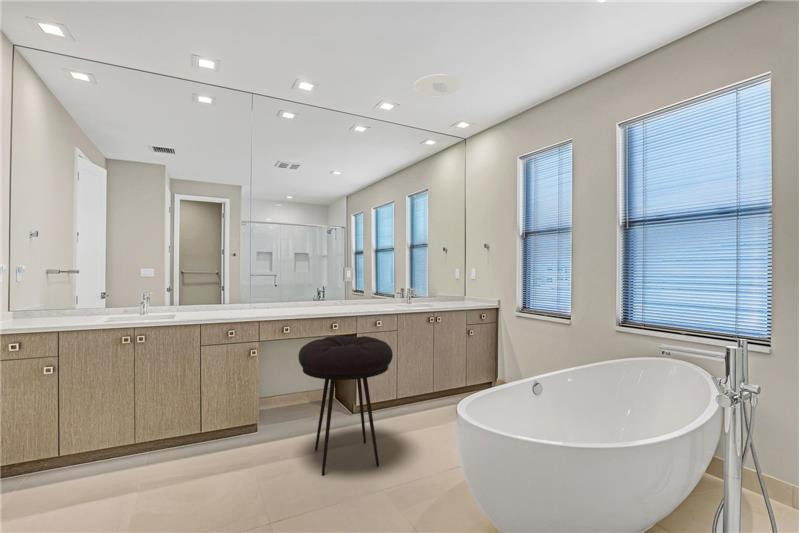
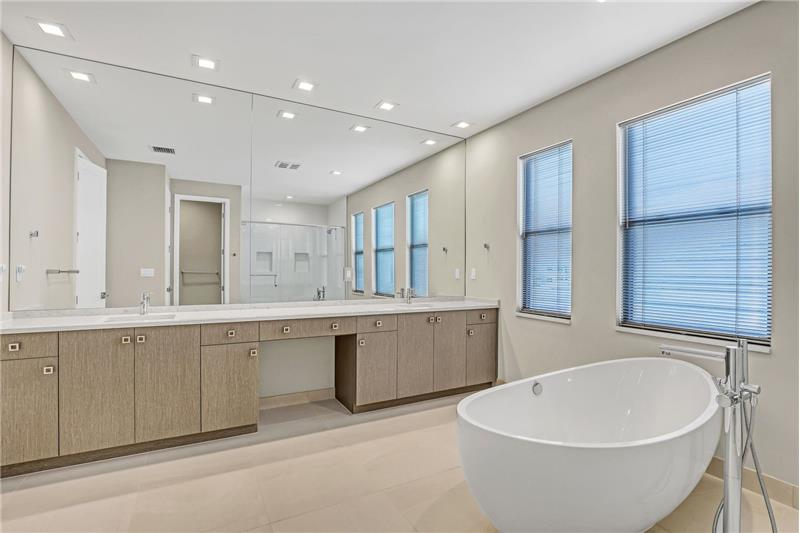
- recessed light (437, 83)
- stool (333, 394)
